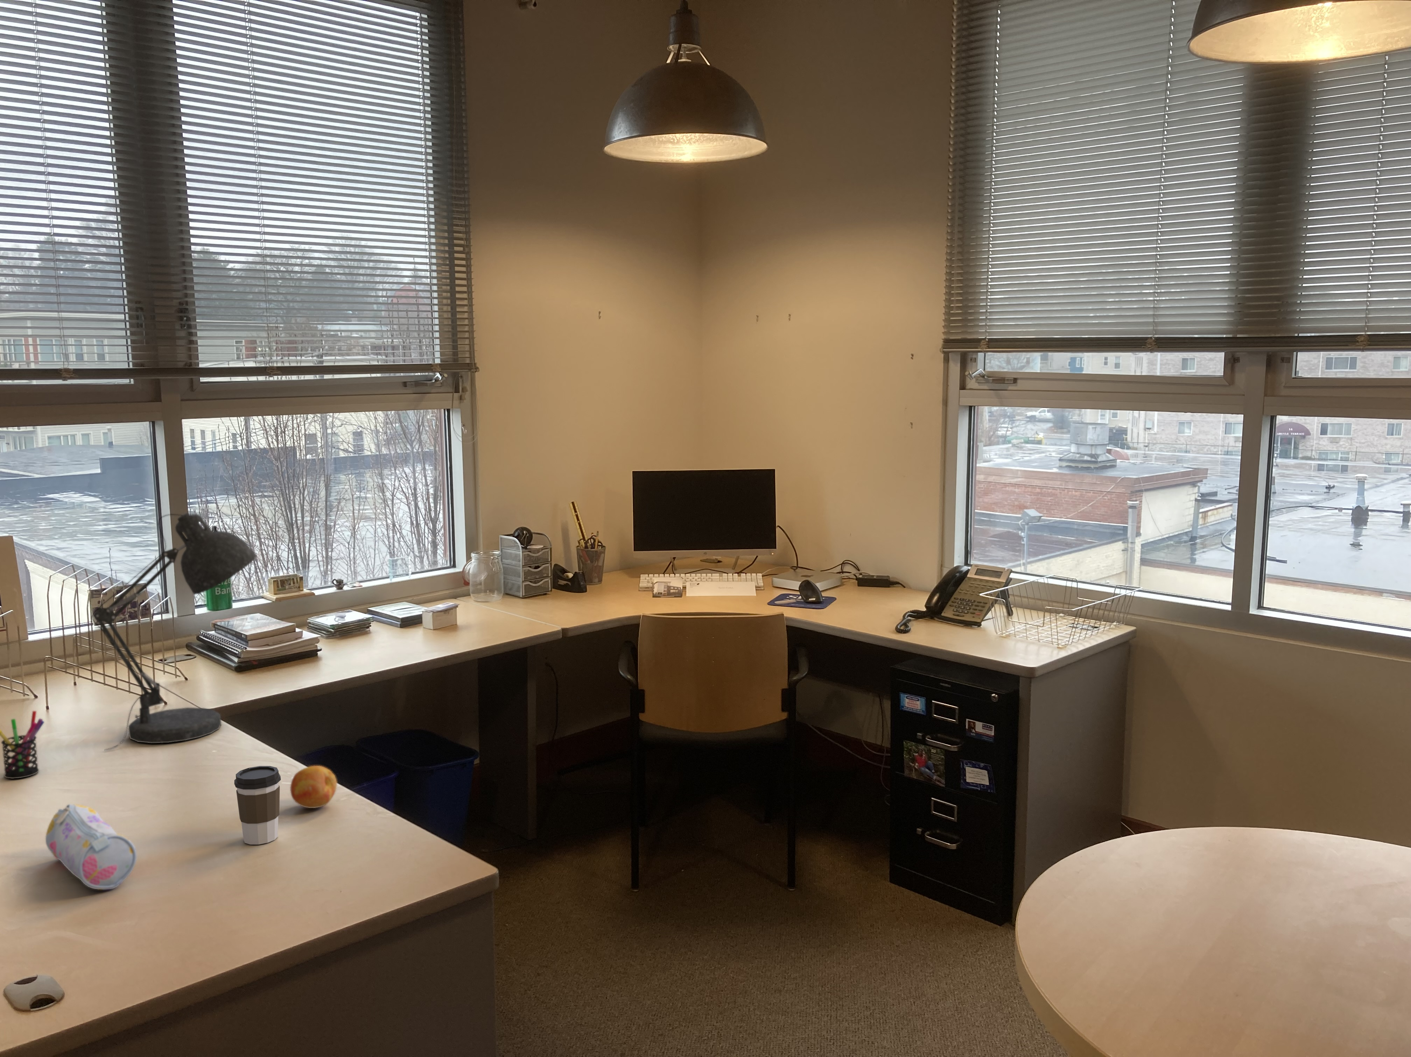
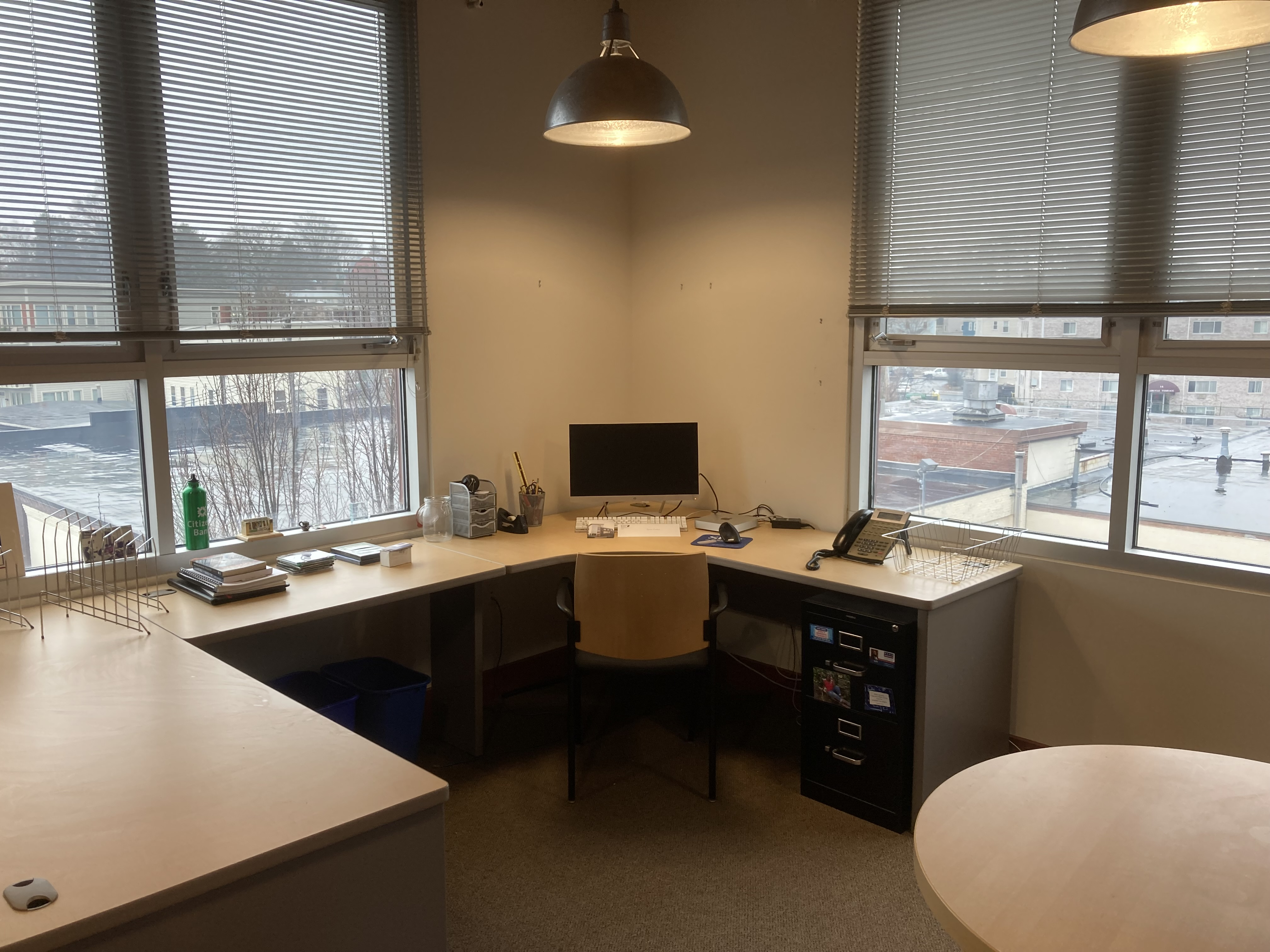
- coffee cup (259, 805)
- desk lamp (194, 594)
- fruit (313, 786)
- pen holder (20, 743)
- pencil case (90, 845)
